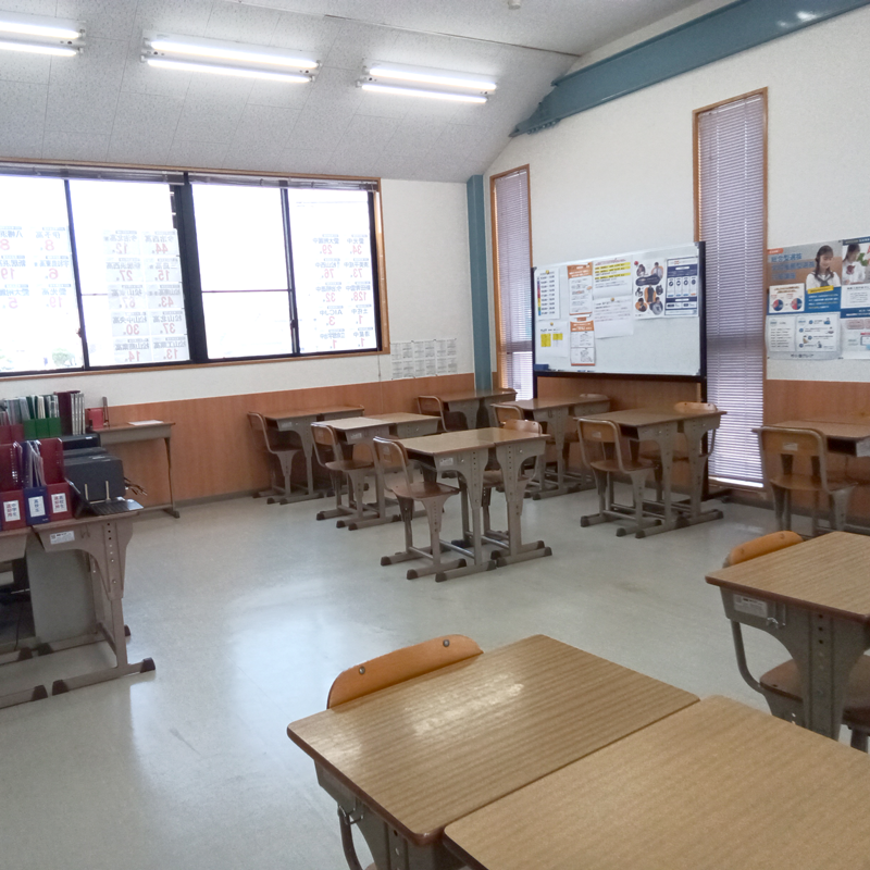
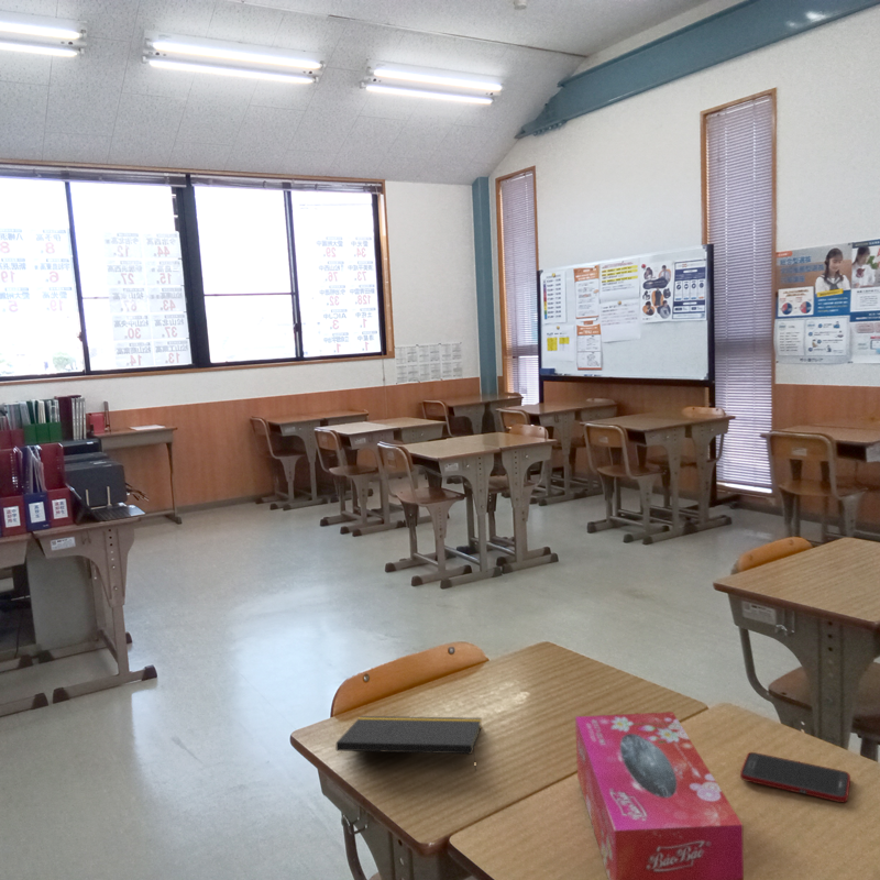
+ tissue box (648, 796)
+ notepad (411, 734)
+ cell phone (794, 776)
